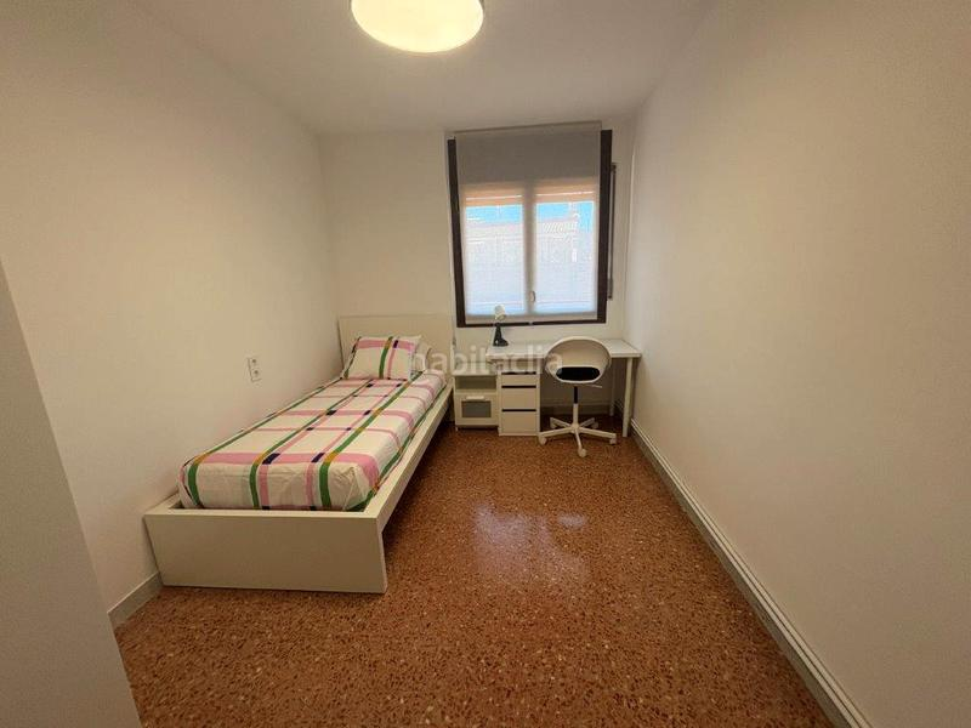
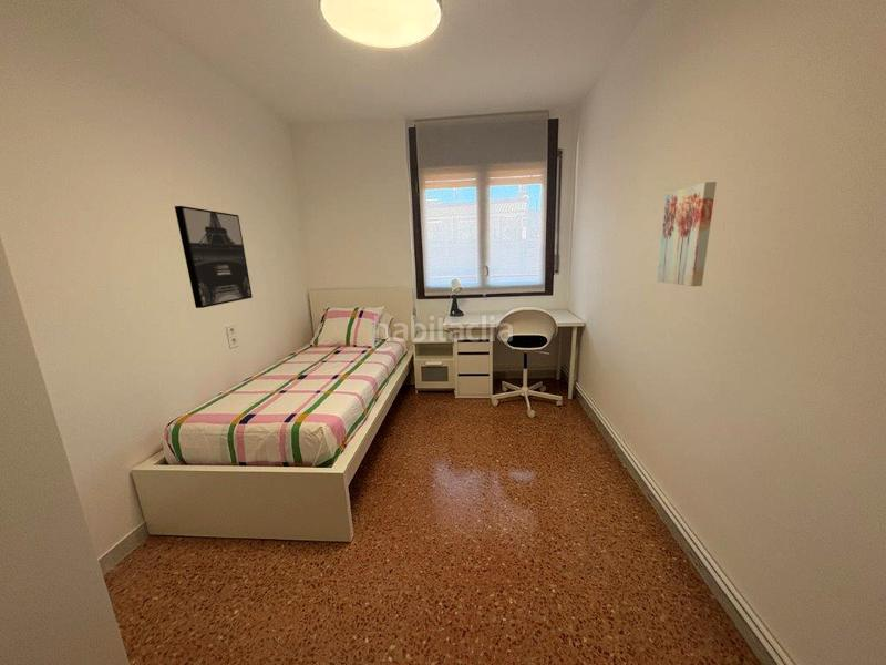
+ wall art (682, 237)
+ wall art (218, 257)
